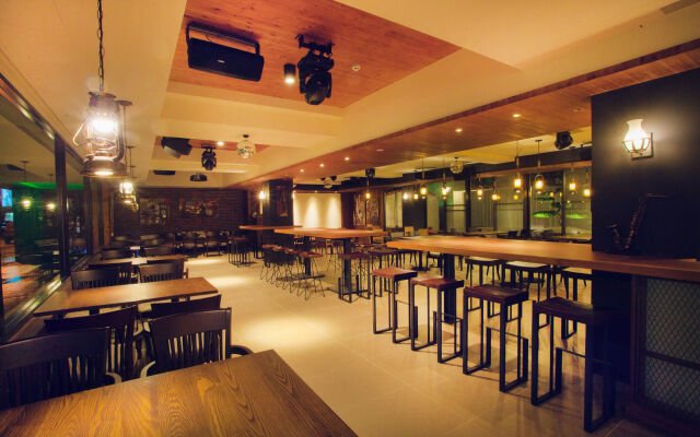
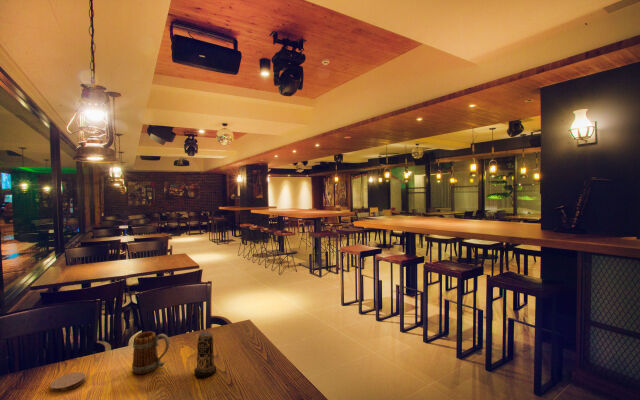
+ beer mug (151, 351)
+ candle (205, 352)
+ coaster (68, 381)
